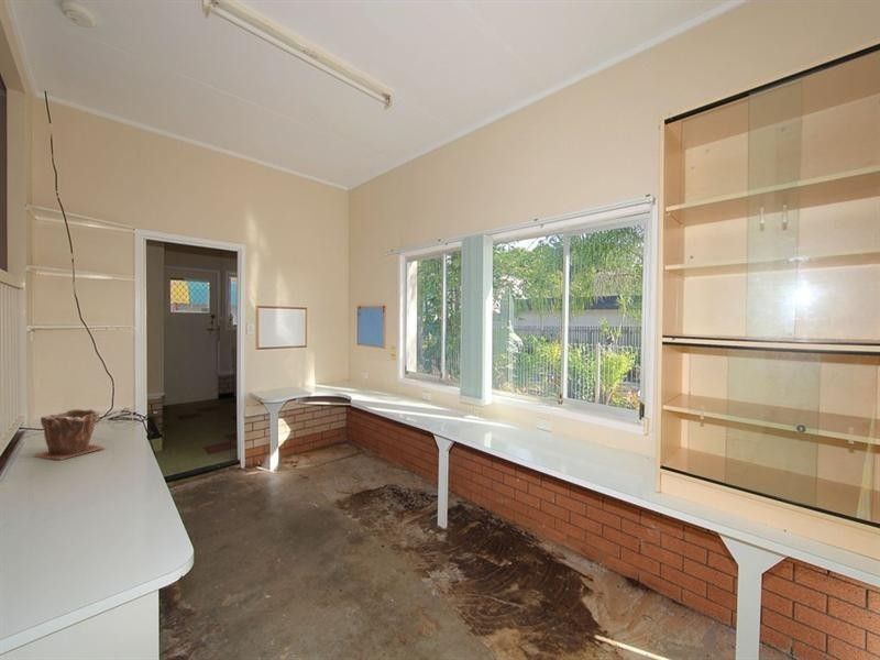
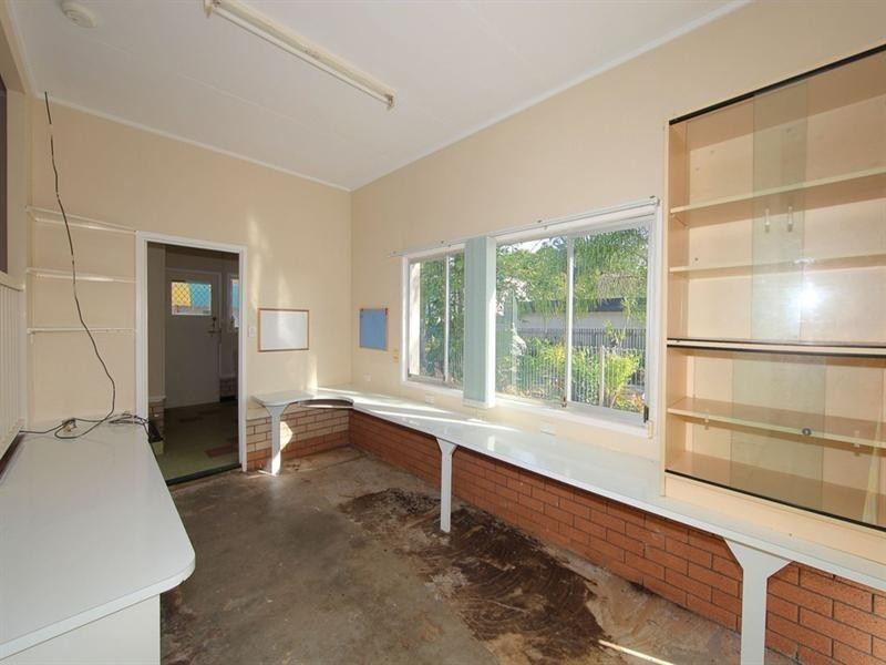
- plant pot (70, 431)
